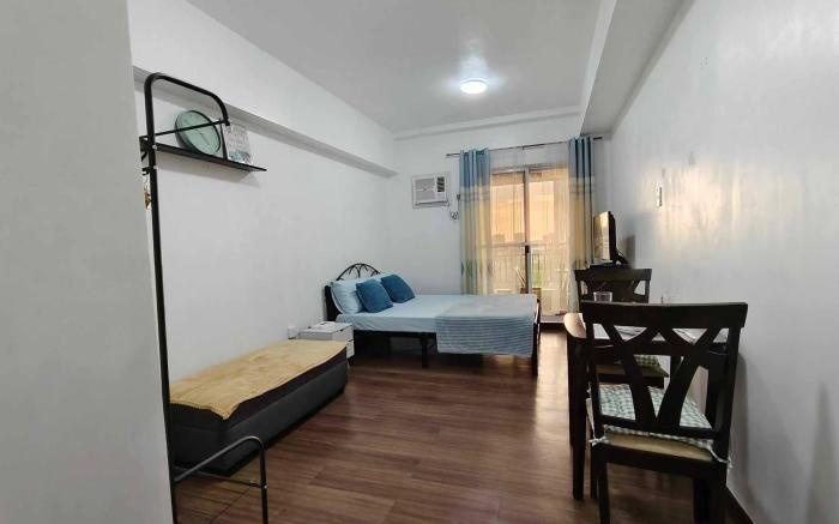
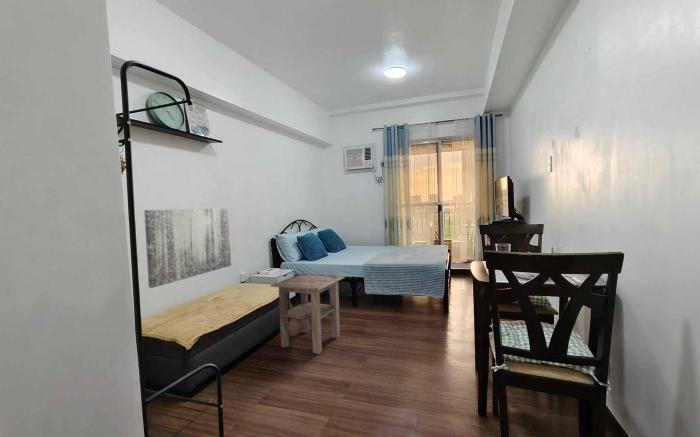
+ wall art (194, 242)
+ side table (310, 310)
